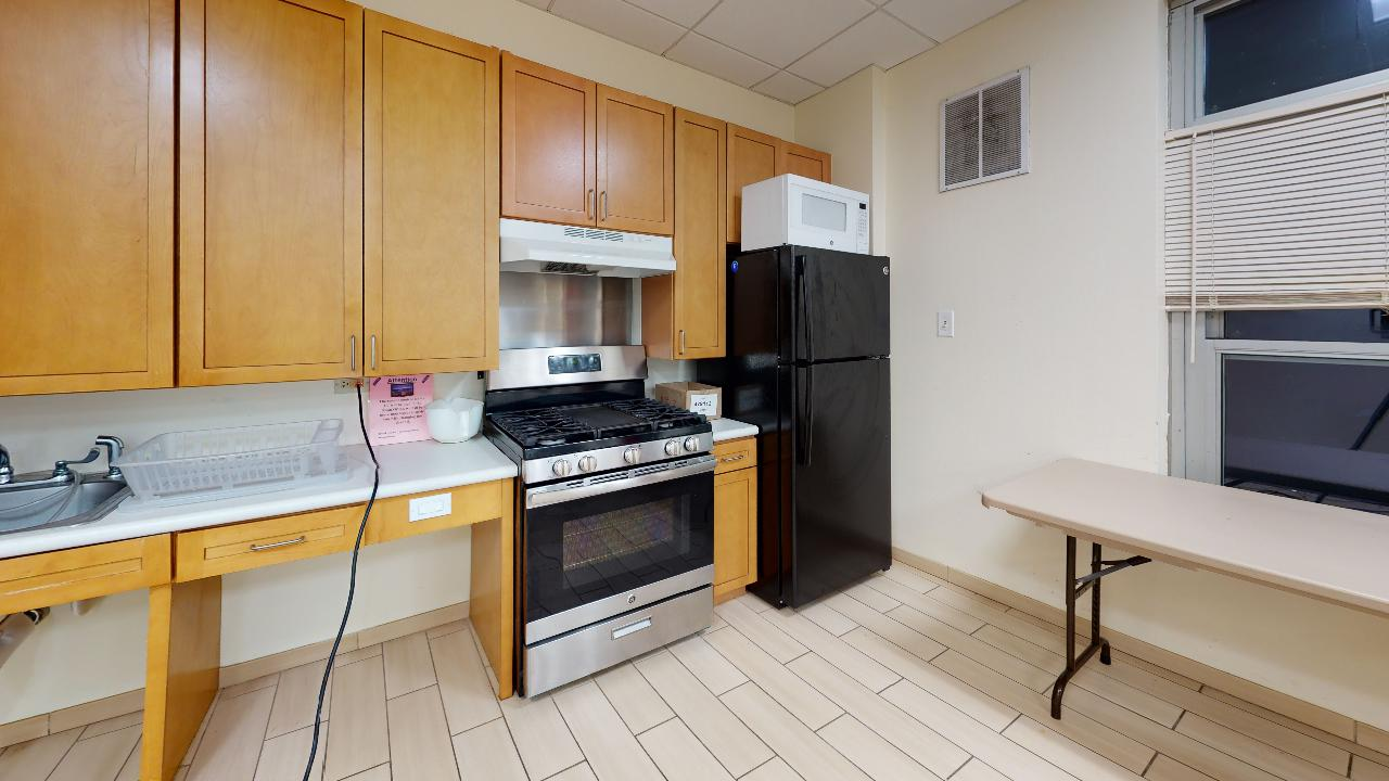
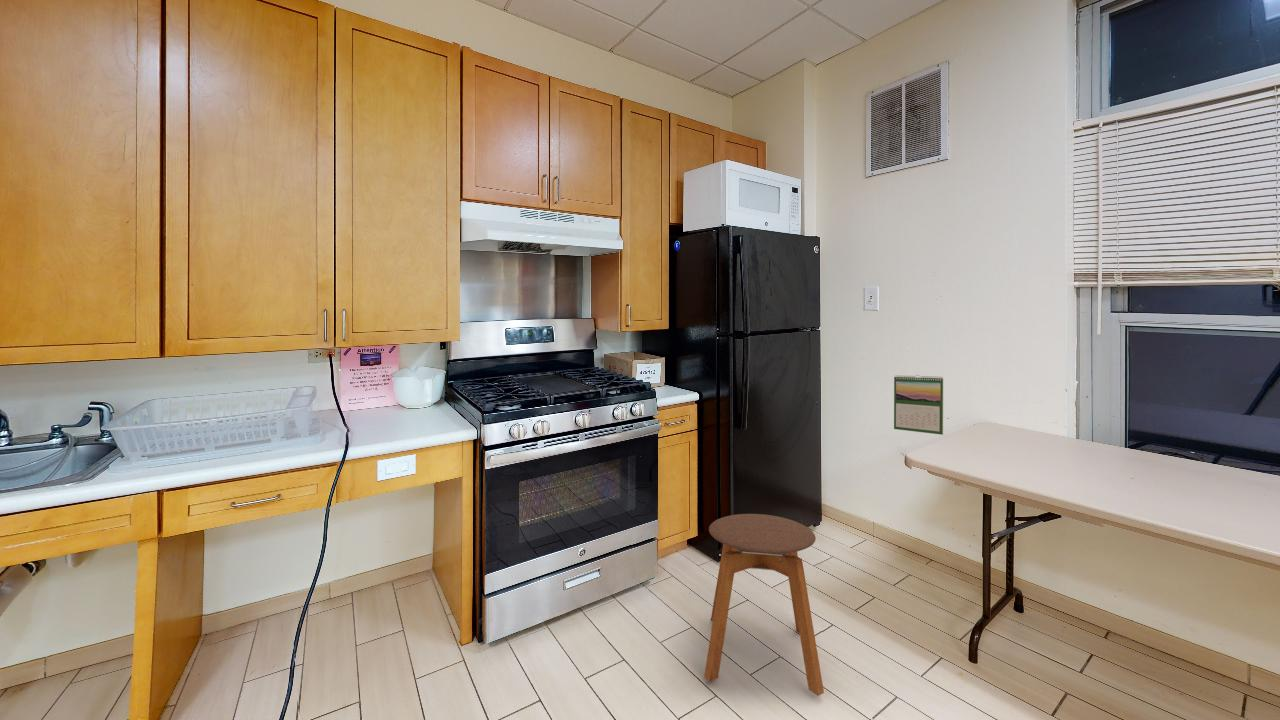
+ calendar (917, 403)
+ stool (762, 569)
